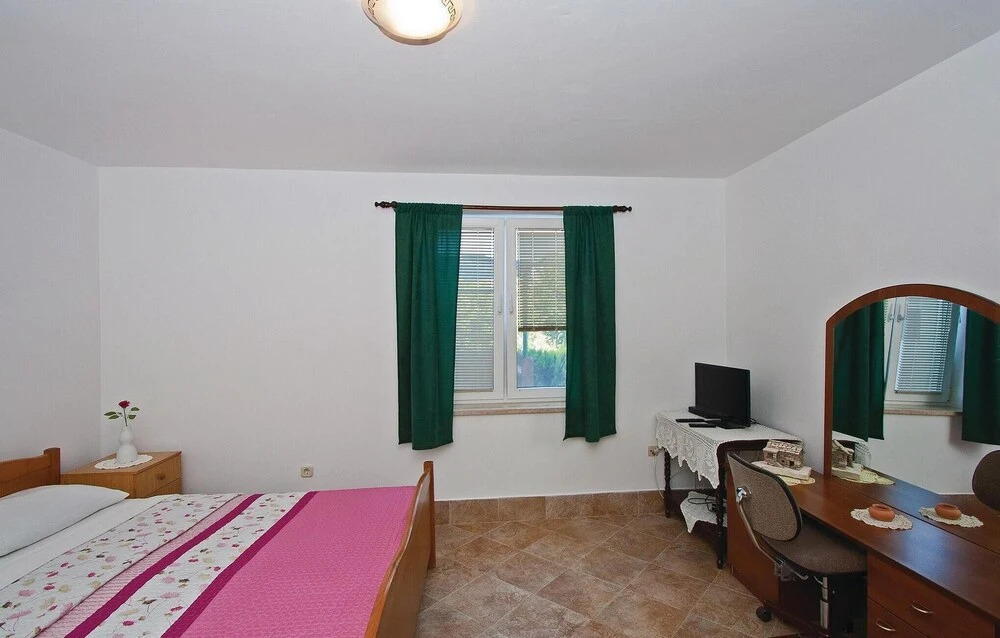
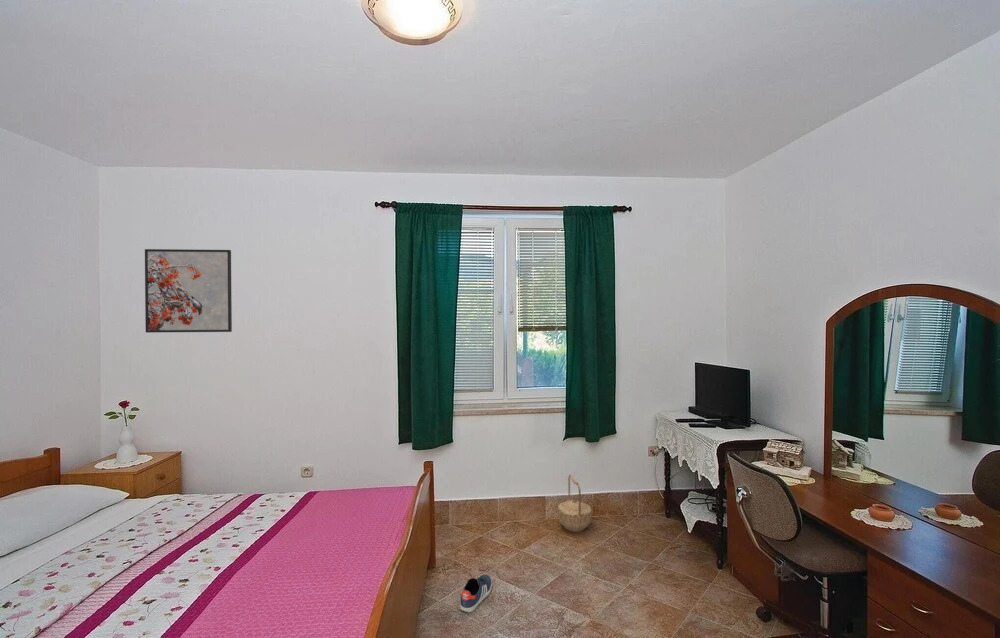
+ basket (574, 502)
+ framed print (188, 290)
+ sneaker (477, 585)
